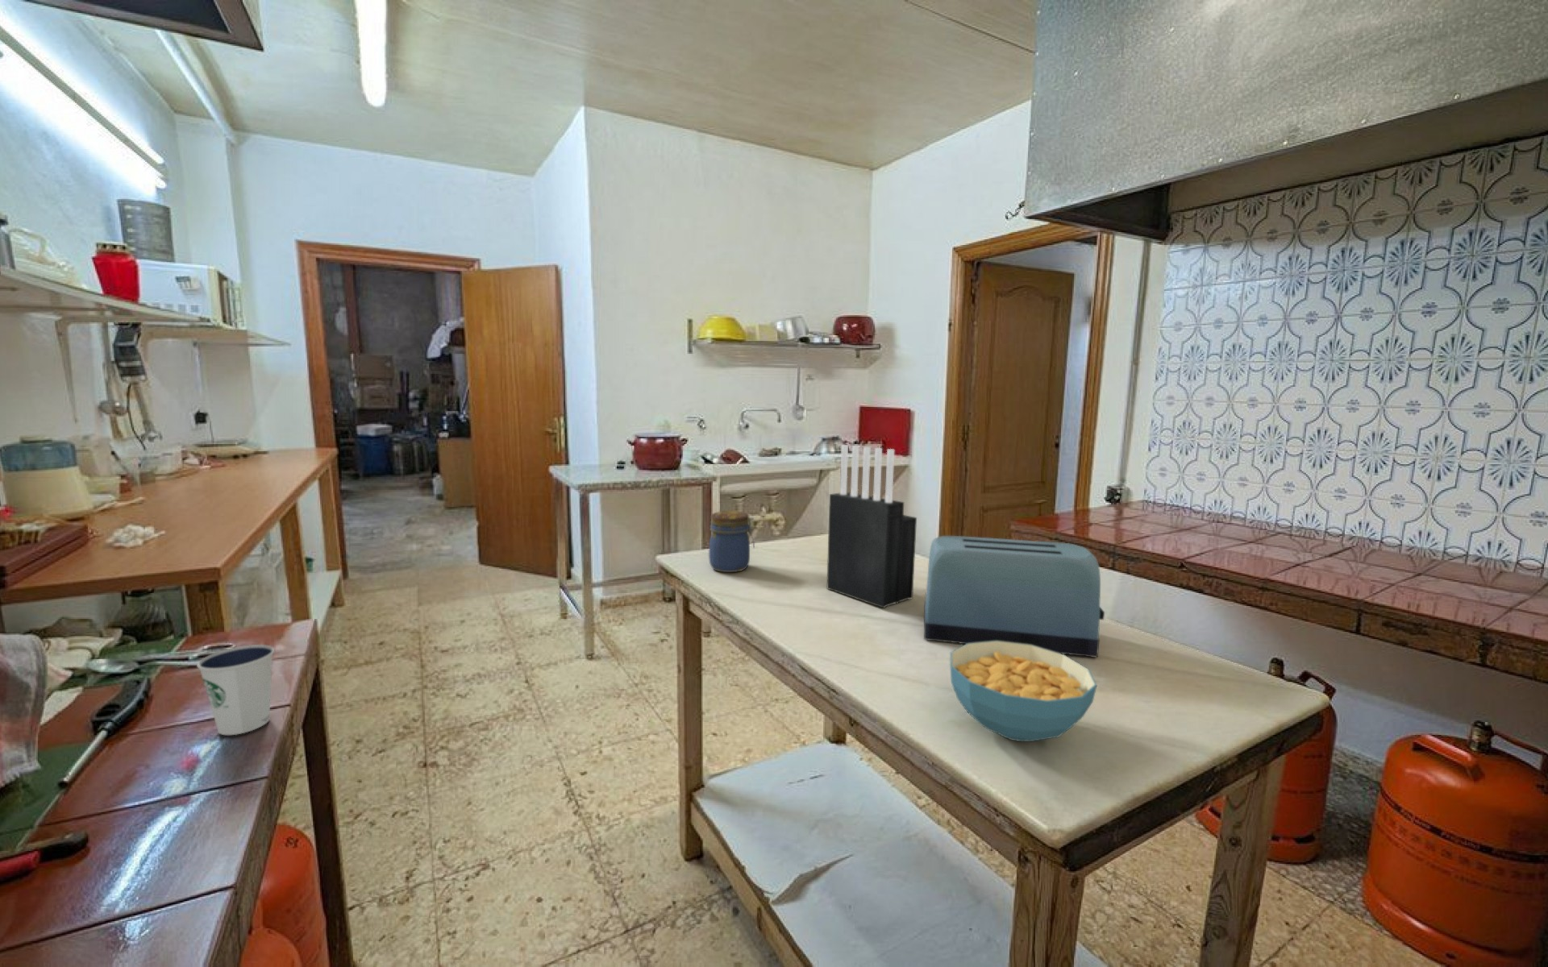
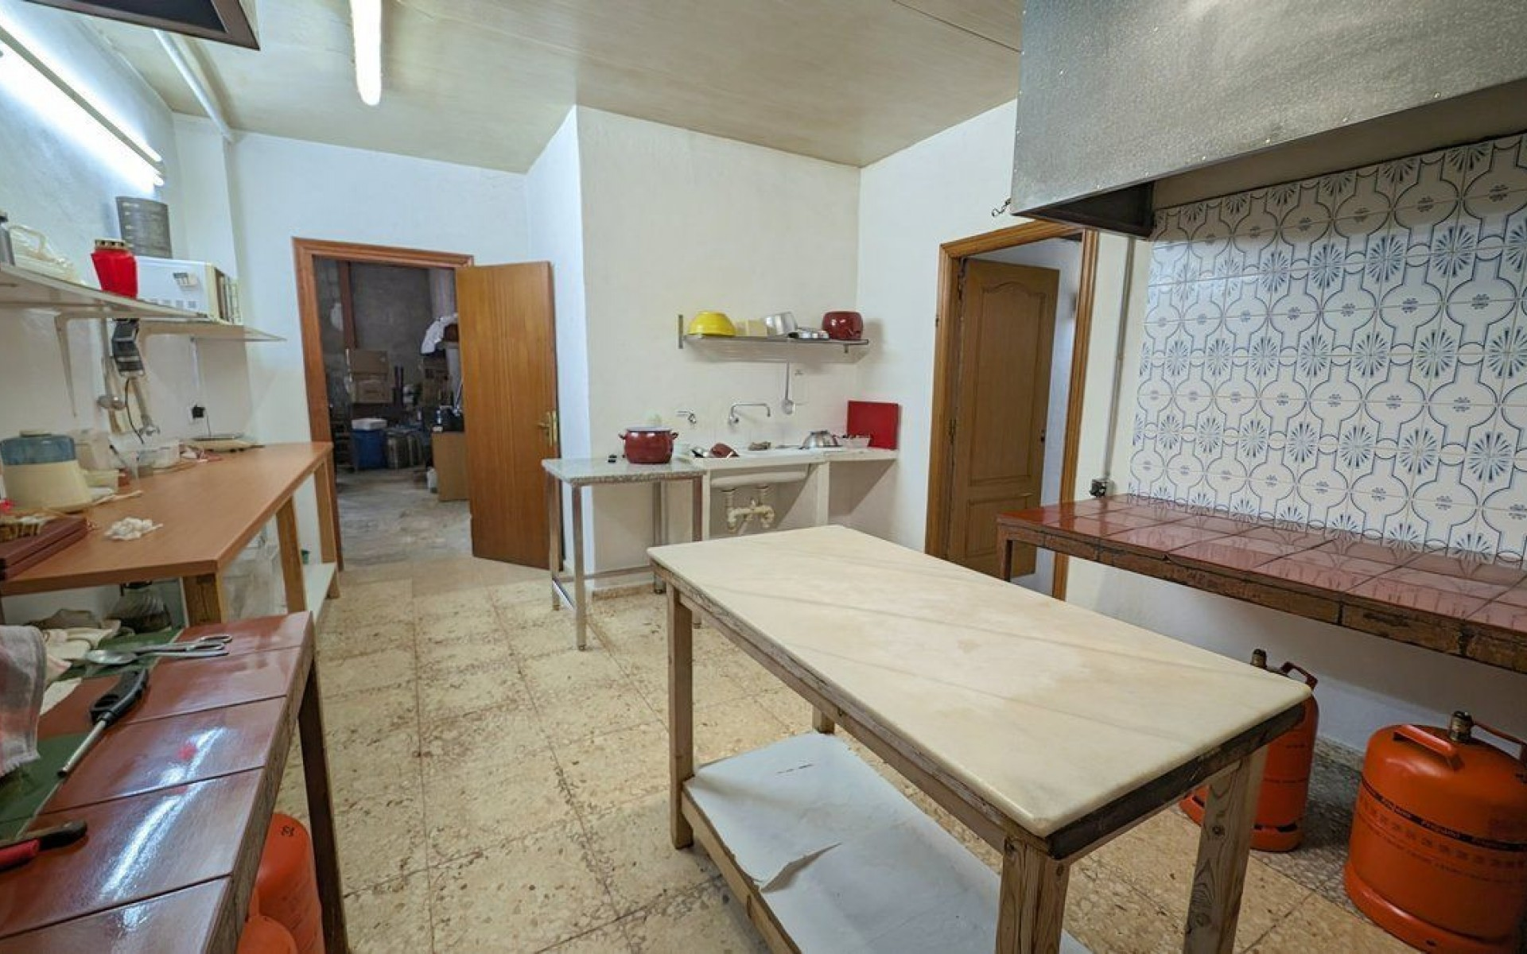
- jar (731, 540)
- dixie cup (241, 691)
- cereal bowl (1016, 699)
- toaster (1010, 589)
- knife block (875, 520)
